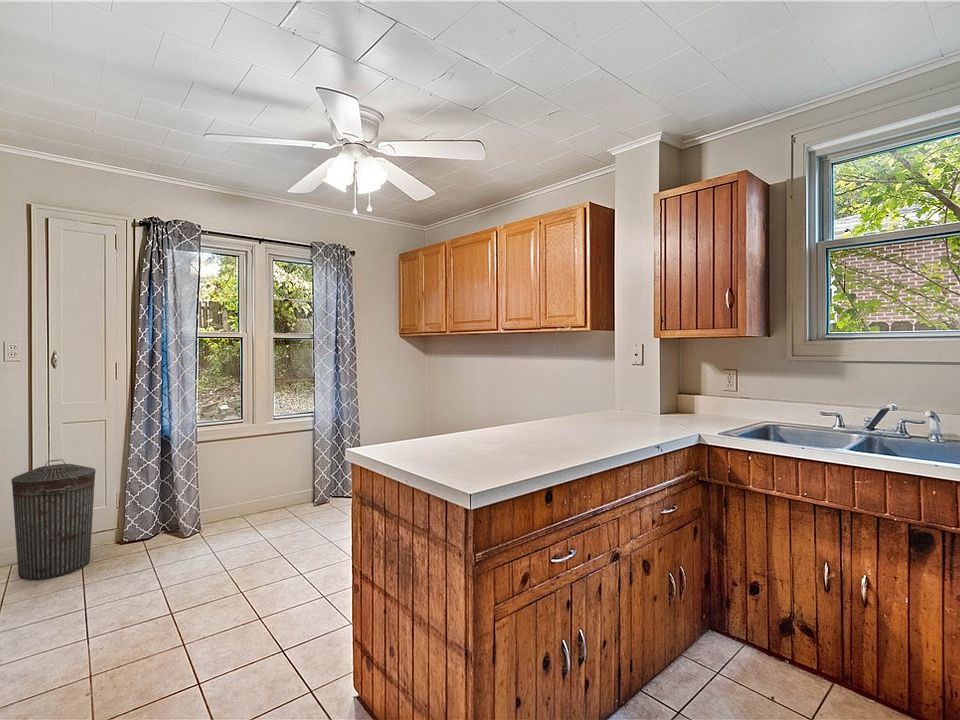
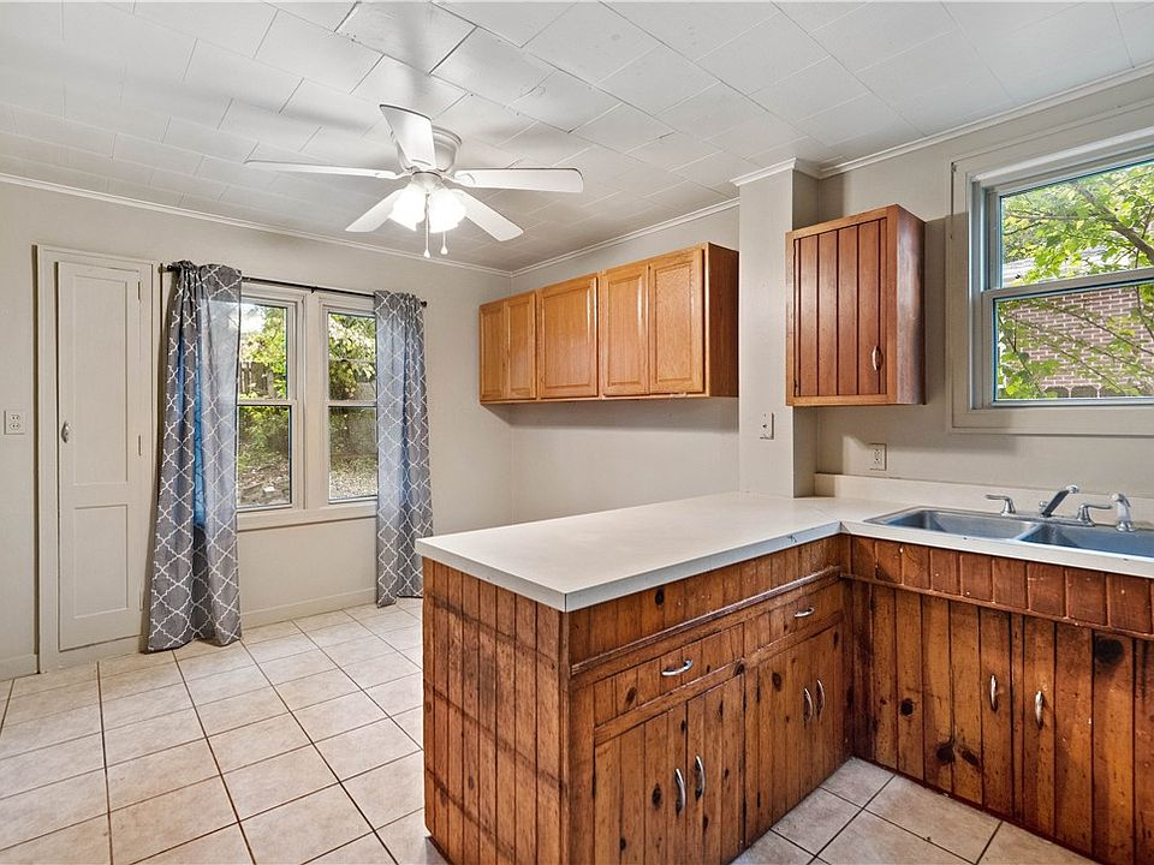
- trash can (55, 514)
